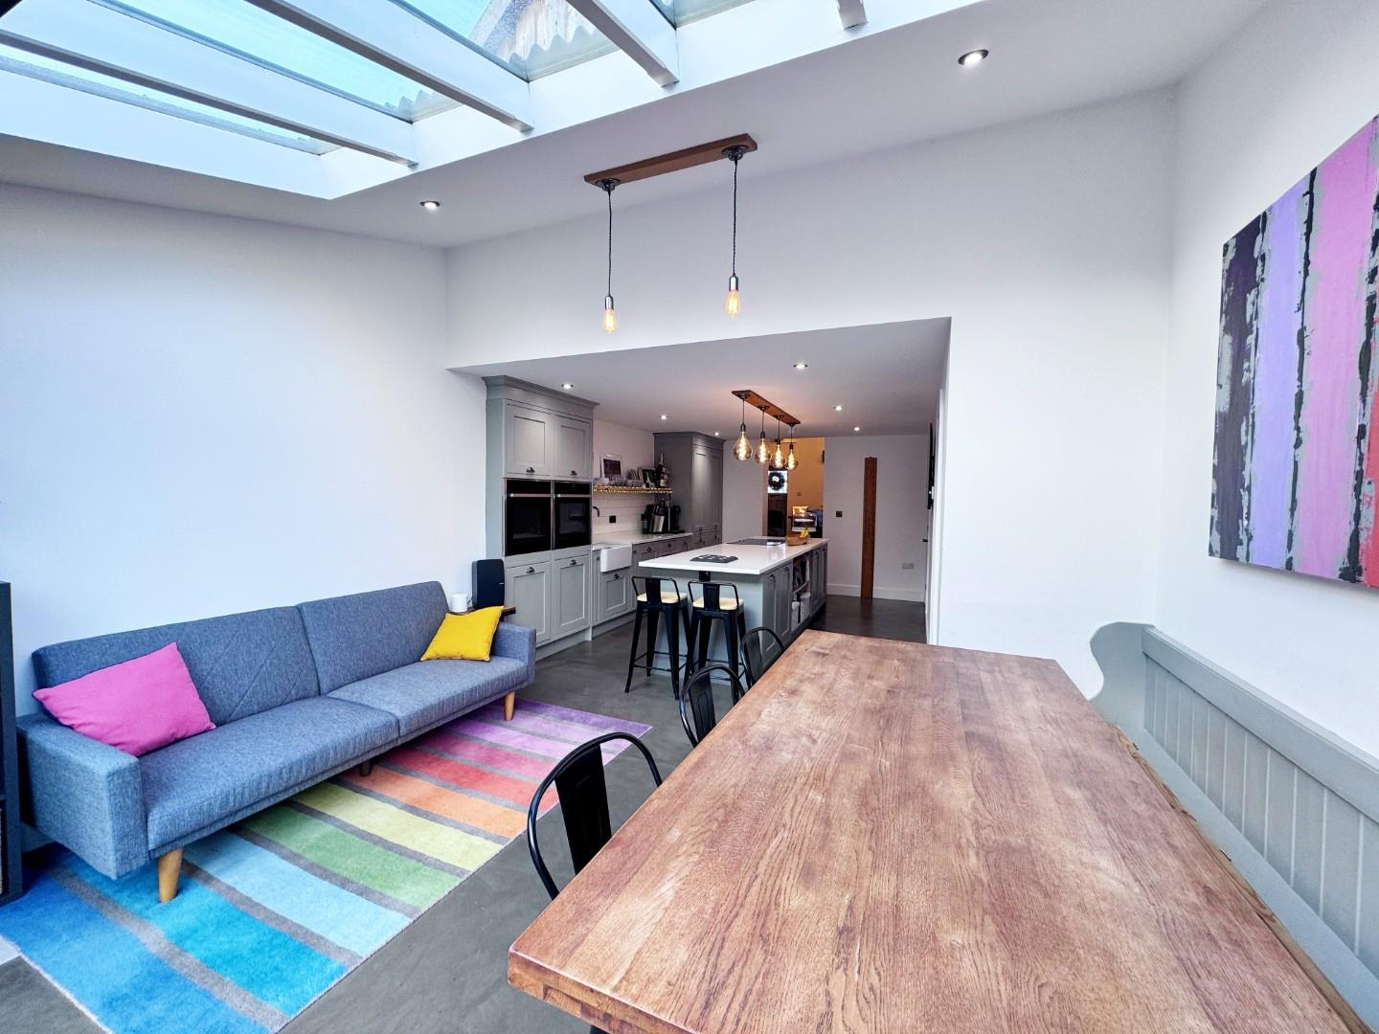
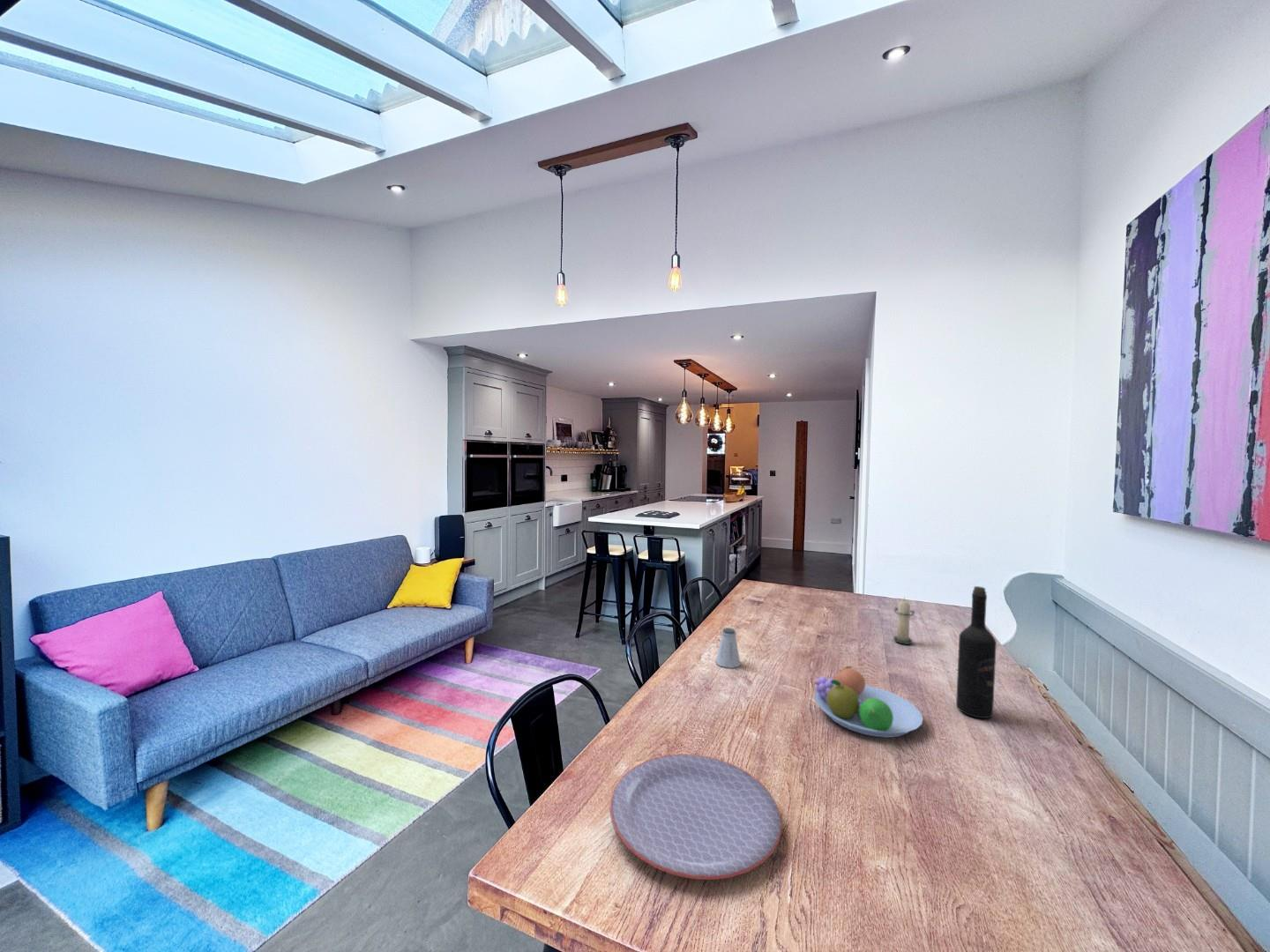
+ wine bottle (976, 650)
+ fruit bowl (865, 697)
+ saltshaker (728, 646)
+ plate (693, 811)
+ candle (903, 619)
